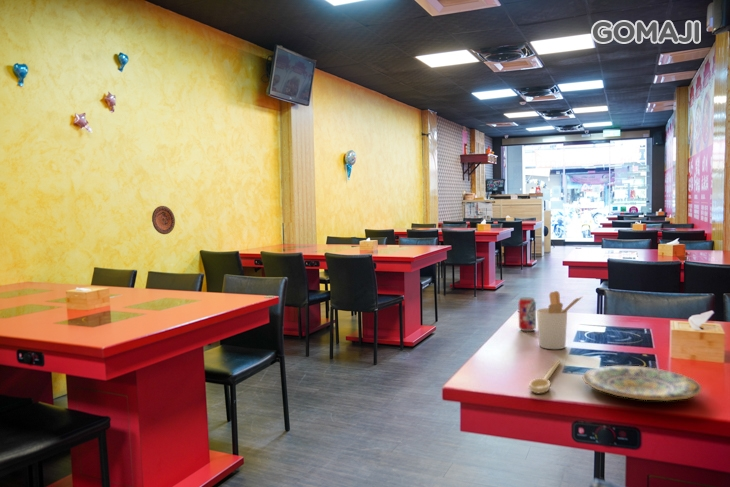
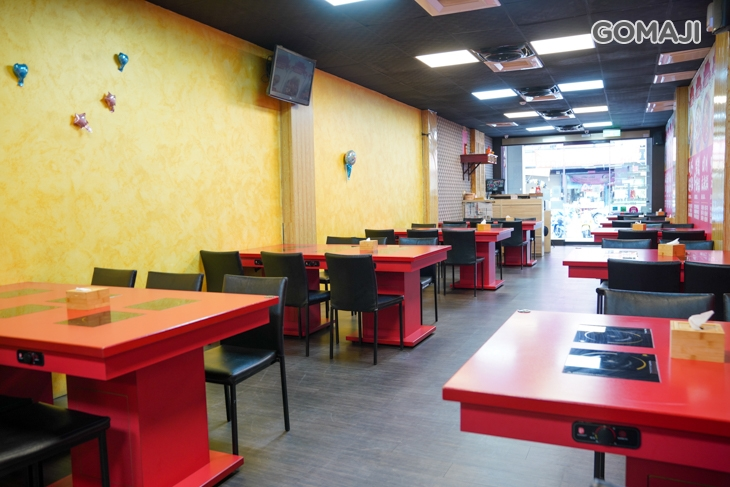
- decorative plate (163, 220)
- utensil holder (560, 320)
- spoon (548, 374)
- plate (639, 386)
- beverage can (527, 314)
